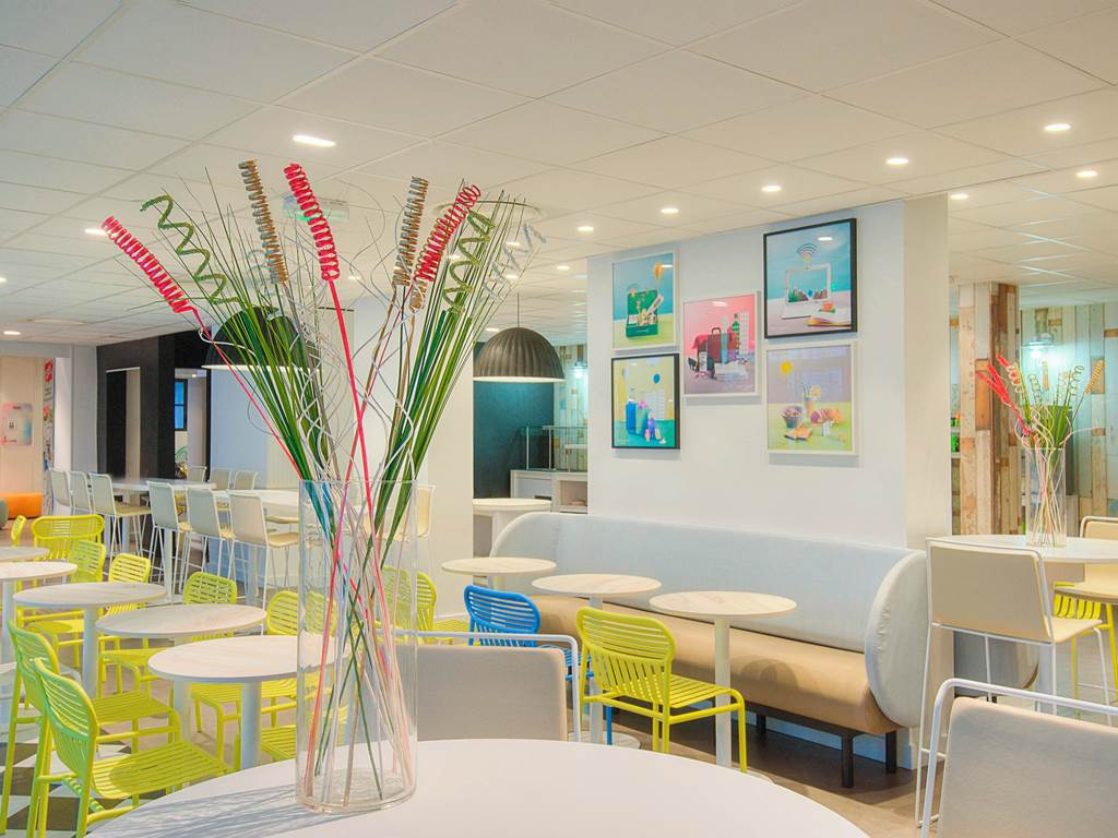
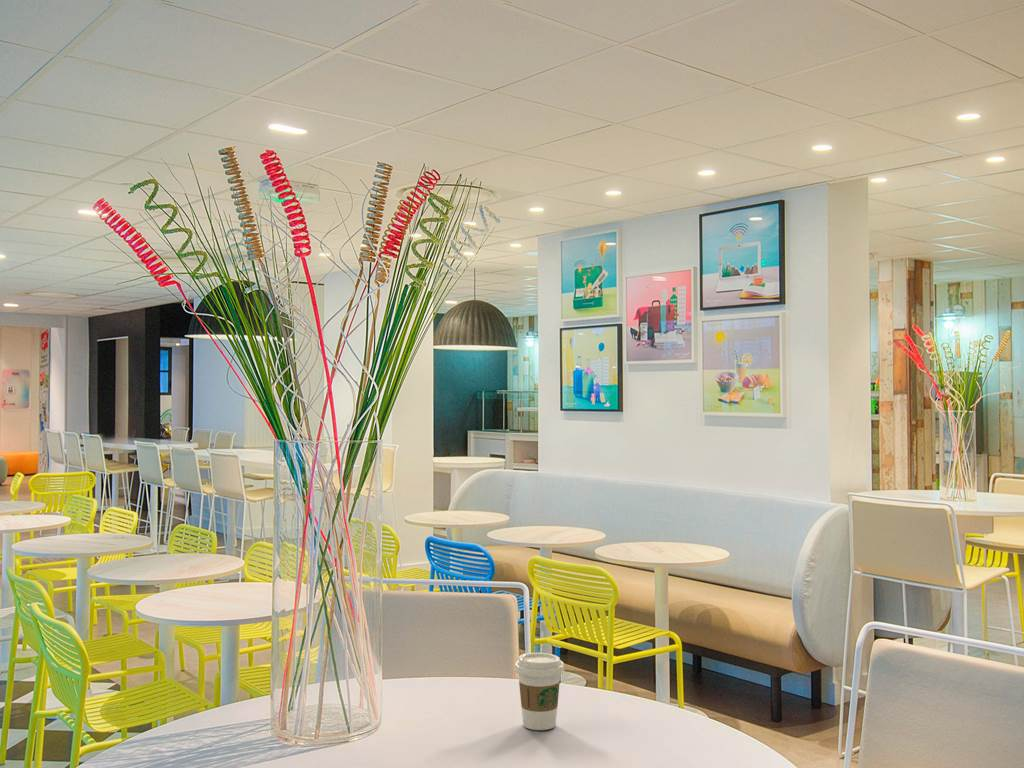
+ coffee cup (539, 690)
